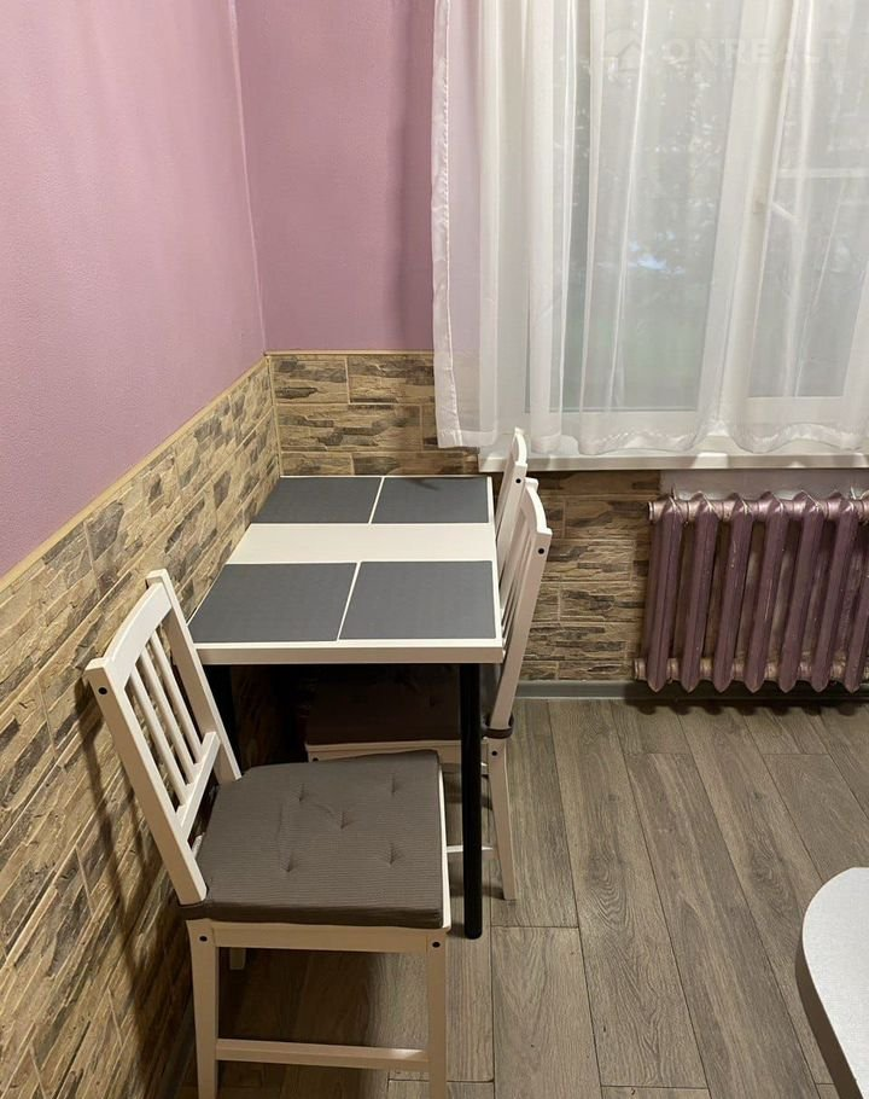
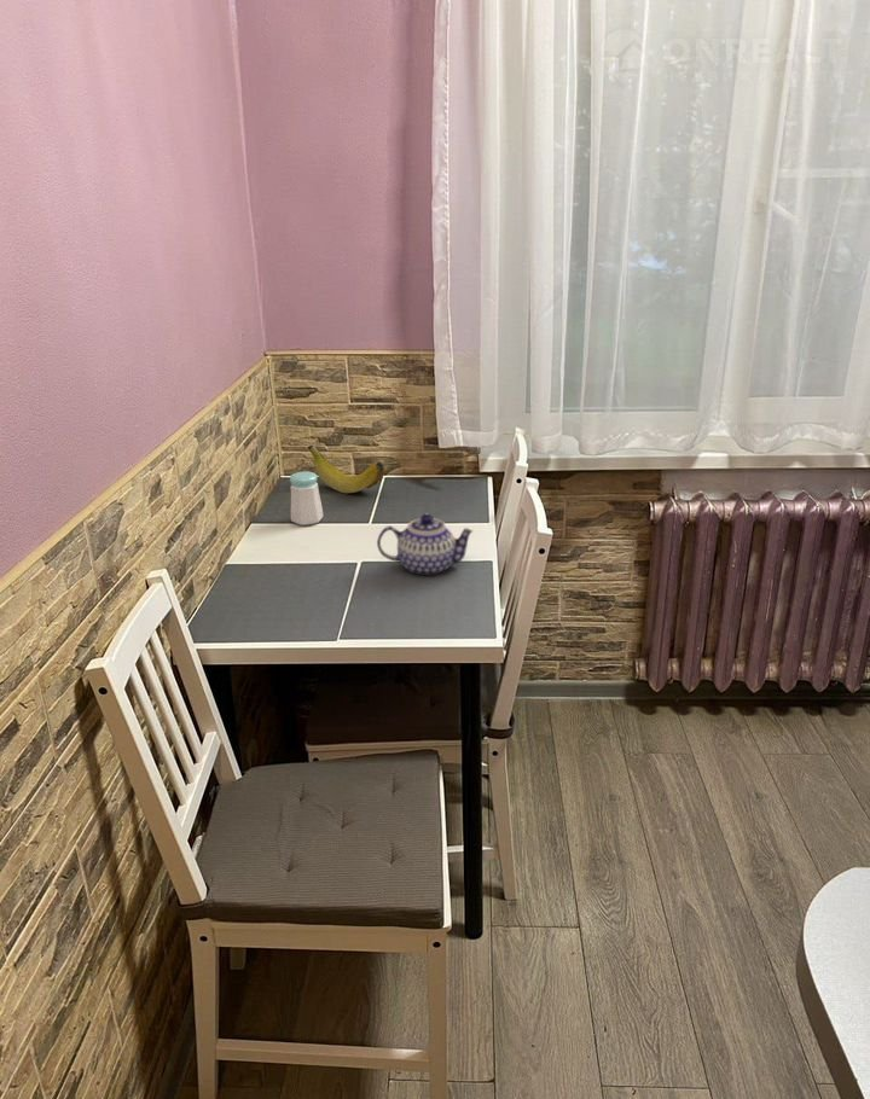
+ fruit (346, 475)
+ teapot (424, 540)
+ salt shaker (304, 498)
